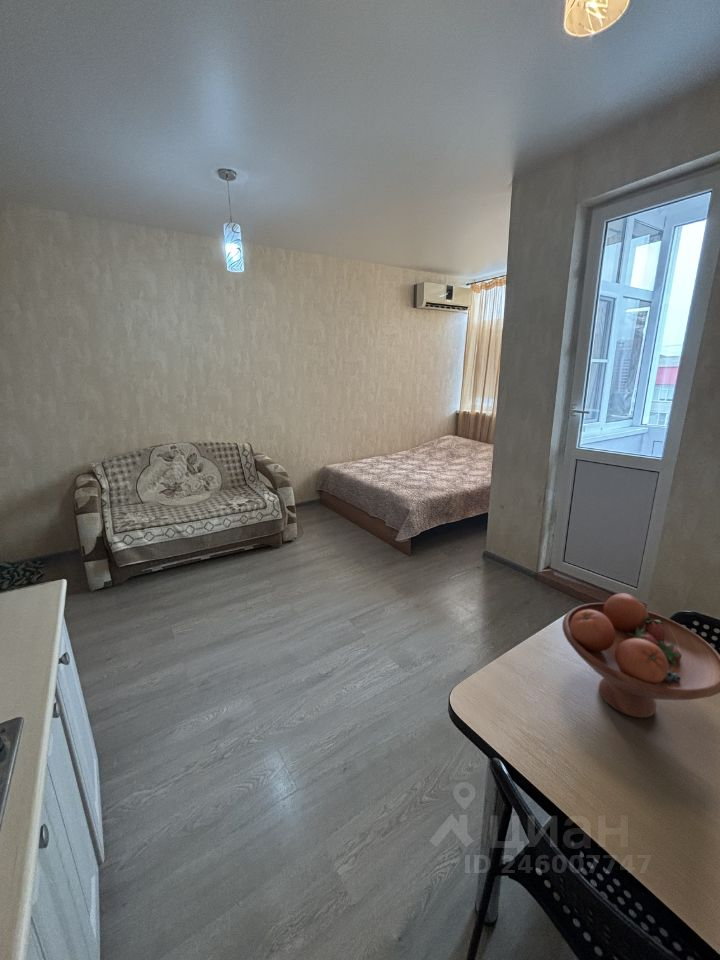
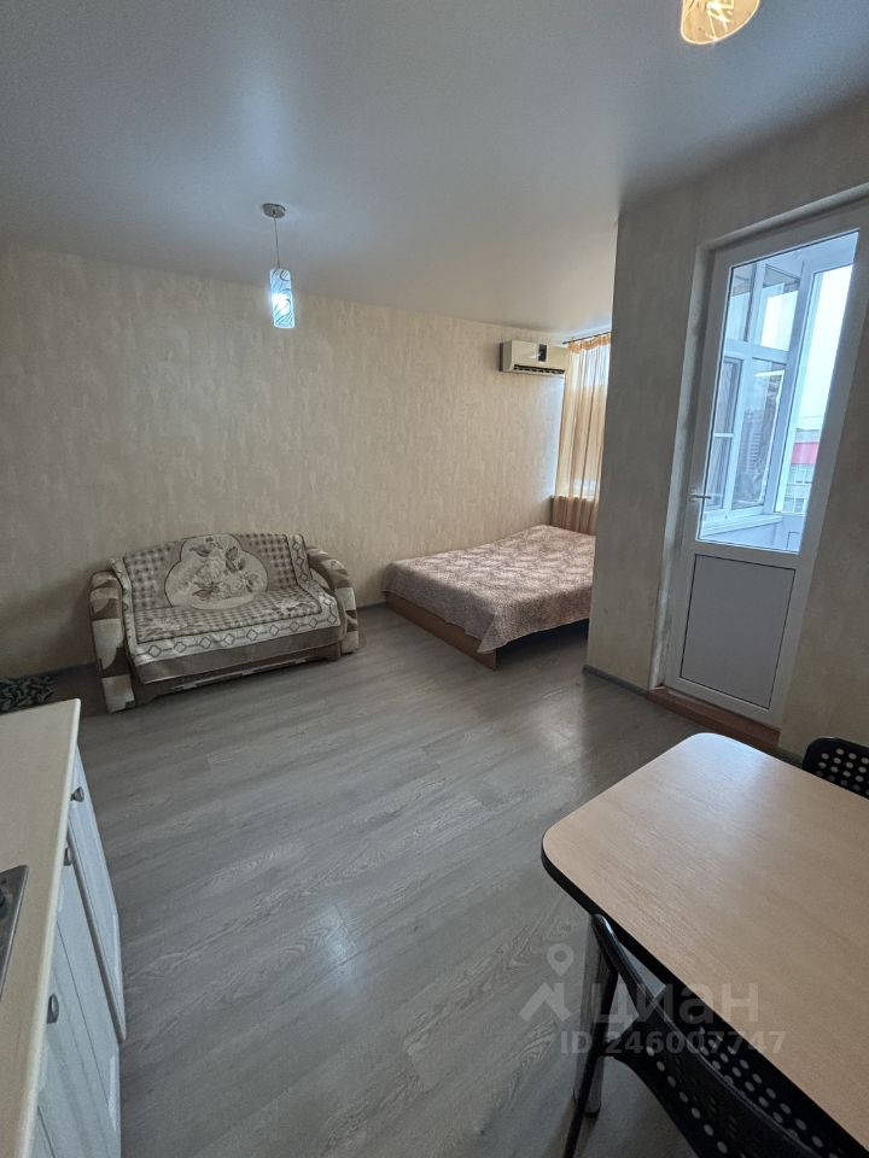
- fruit bowl (634, 659)
